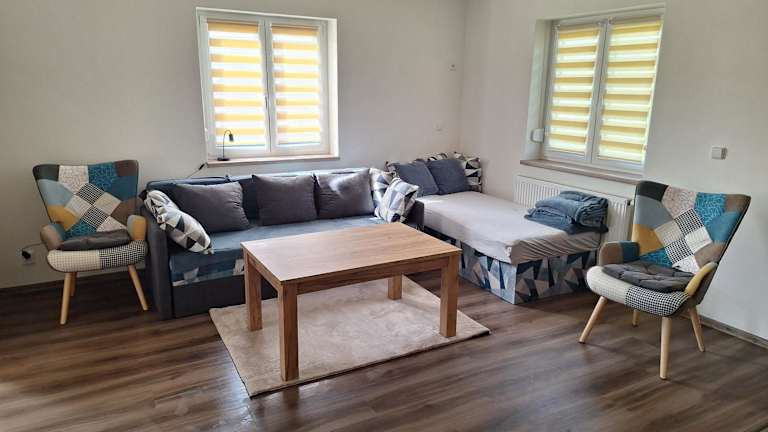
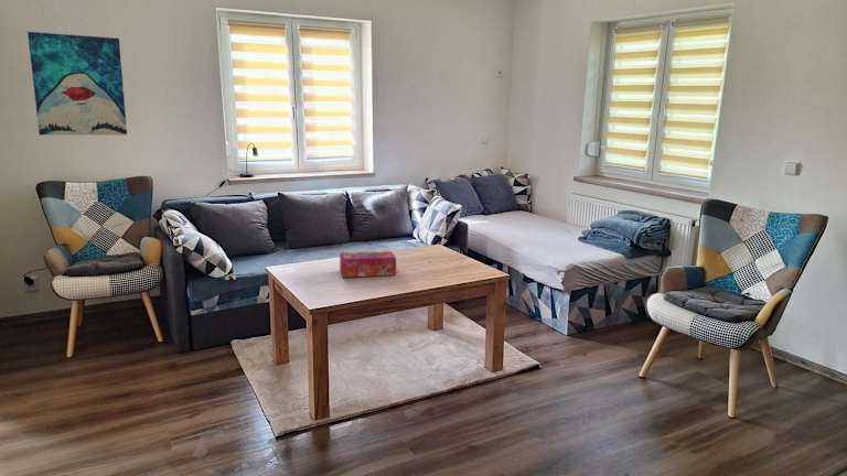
+ tissue box (367, 263)
+ wall art (79, 86)
